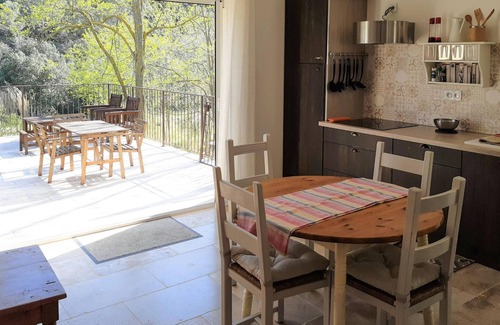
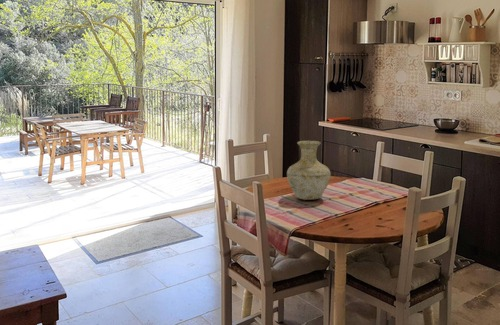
+ vase (308, 169)
